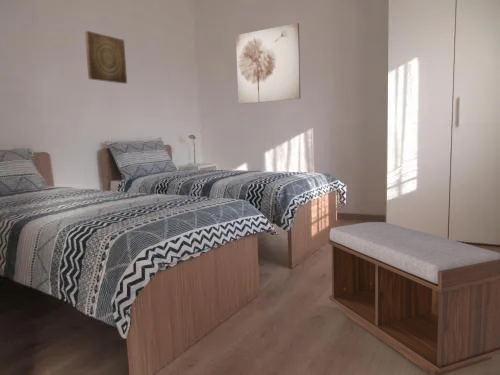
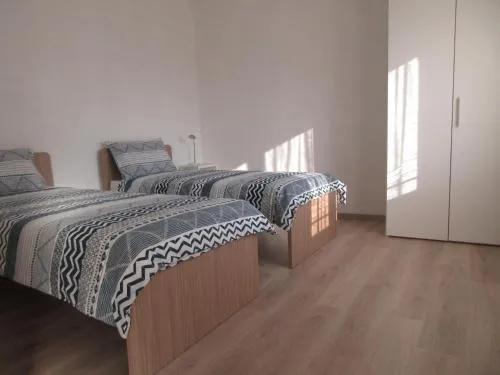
- wall art (267, 65)
- wall art (107, 58)
- bench (404, 284)
